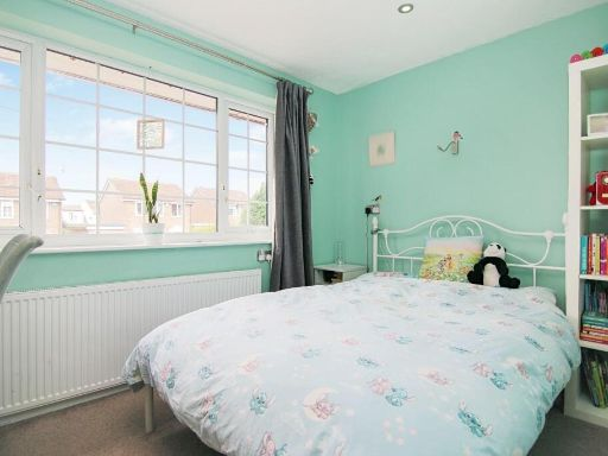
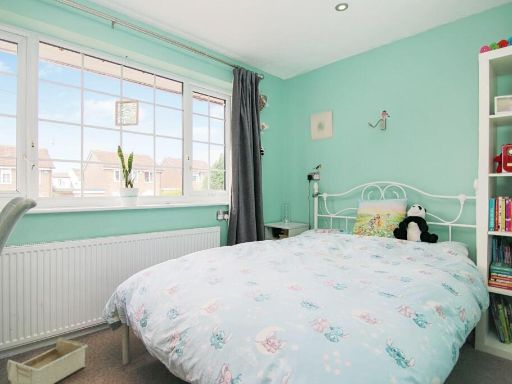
+ storage bin (48, 362)
